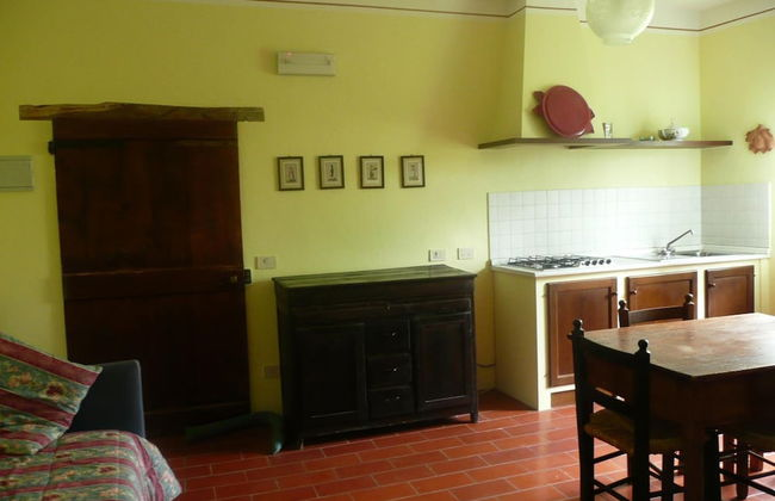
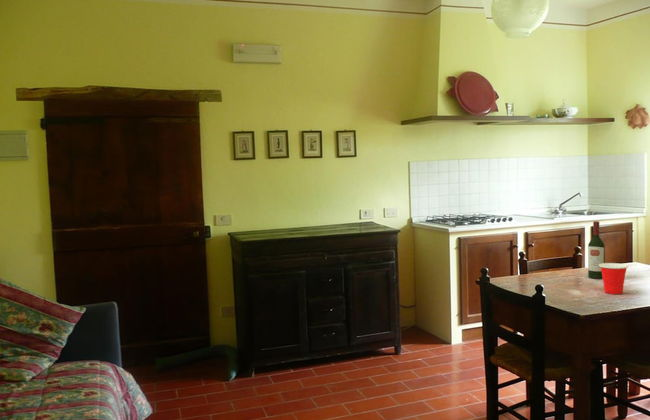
+ wine bottle (596, 249)
+ cup (613, 278)
